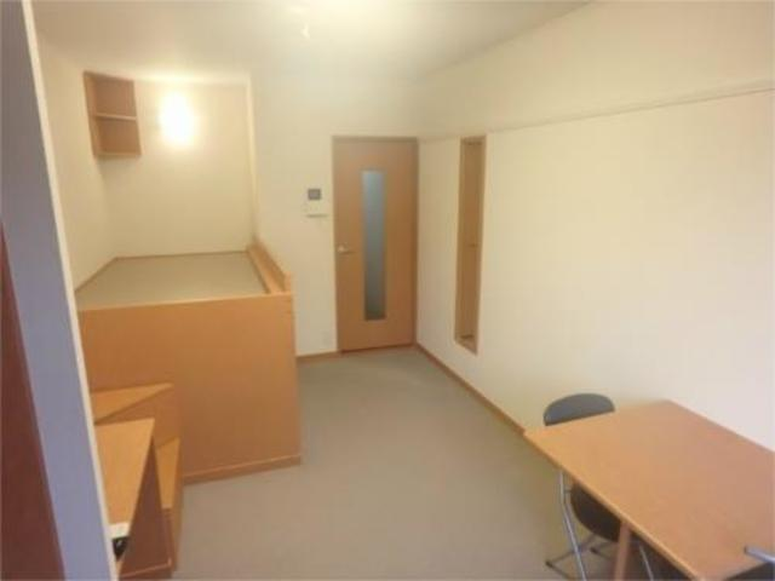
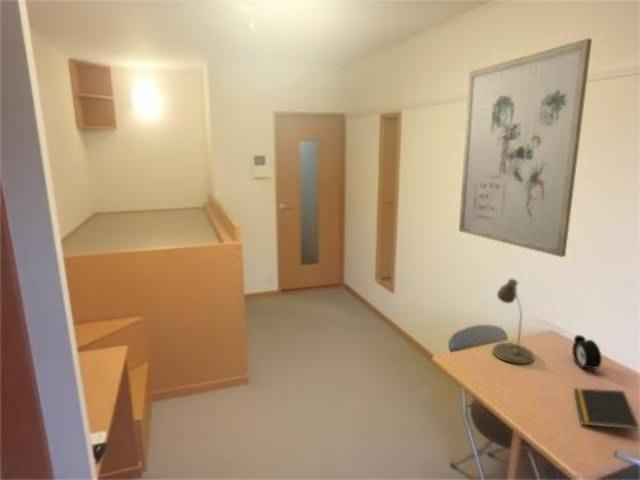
+ notepad (603, 407)
+ wall art (512, 154)
+ desk lamp (520, 317)
+ alarm clock (585, 353)
